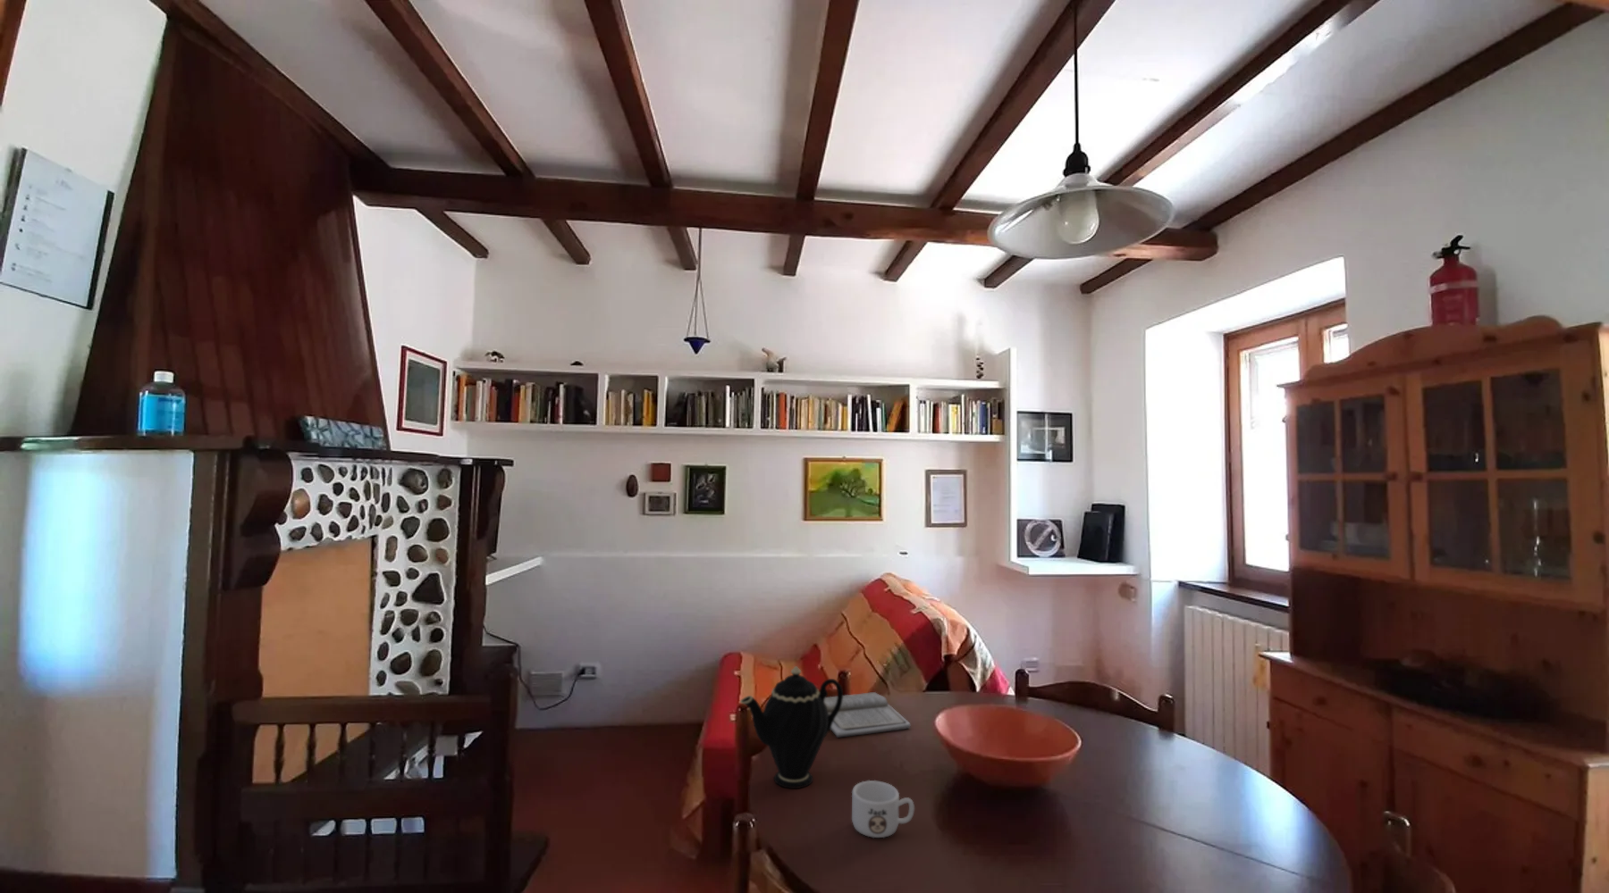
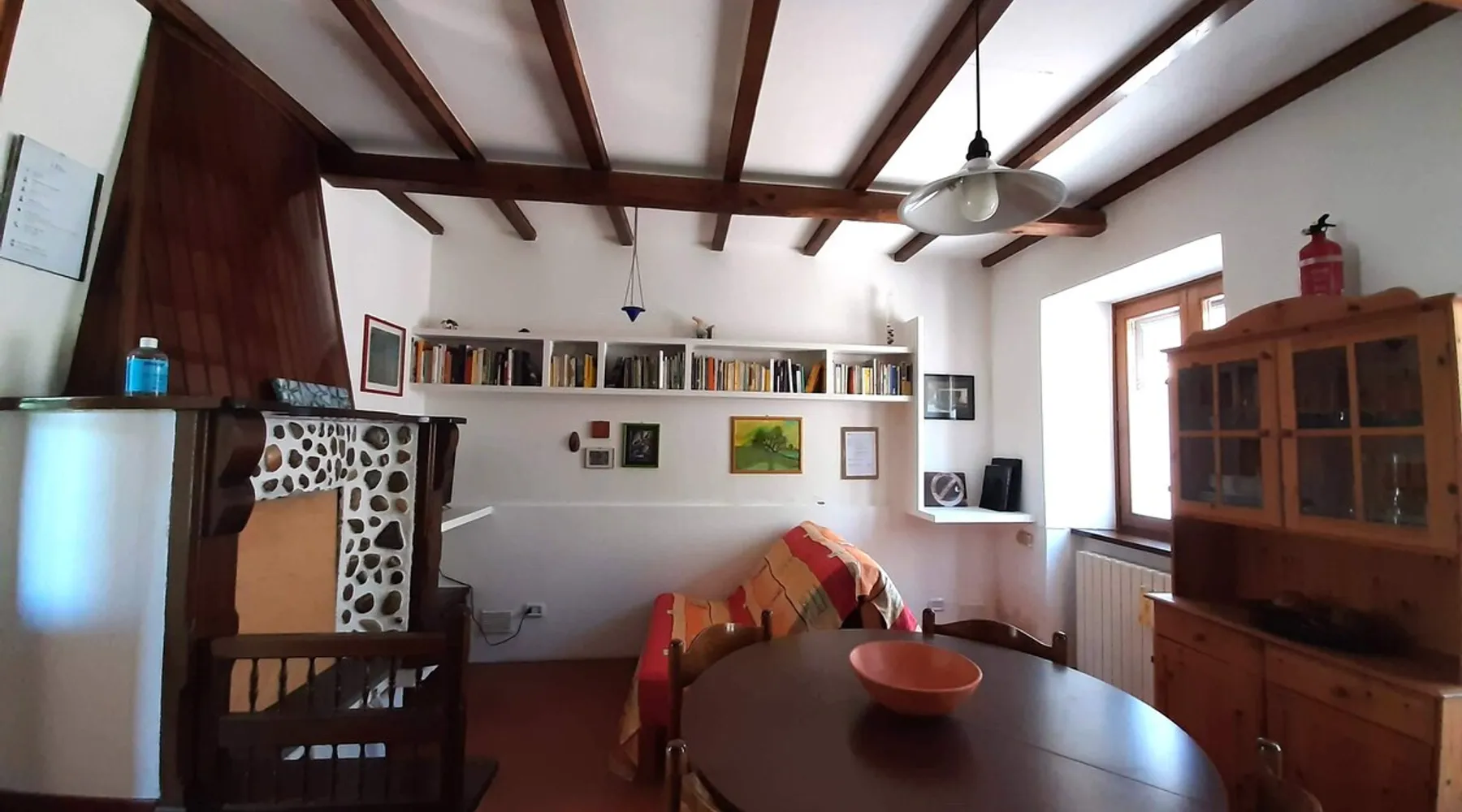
- mug (883, 809)
- teapot (792, 723)
- book (857, 709)
